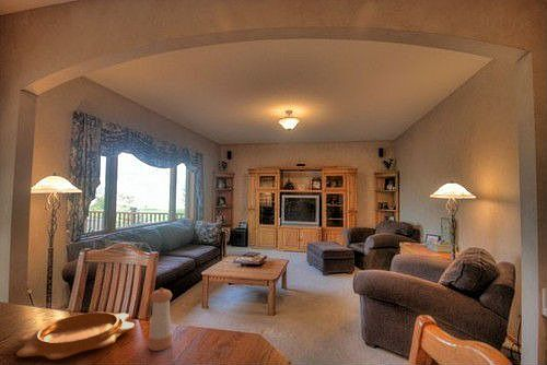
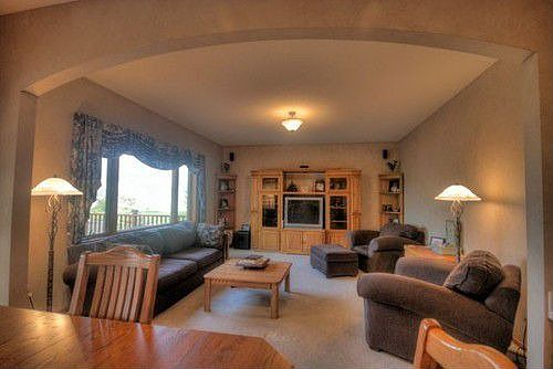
- pepper shaker (161, 316)
- decorative bowl (79, 331)
